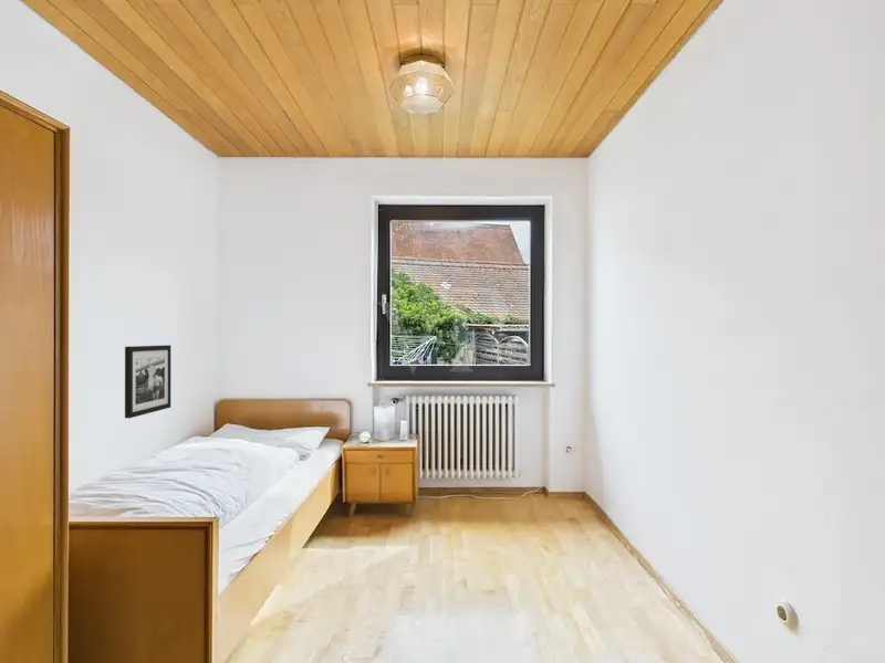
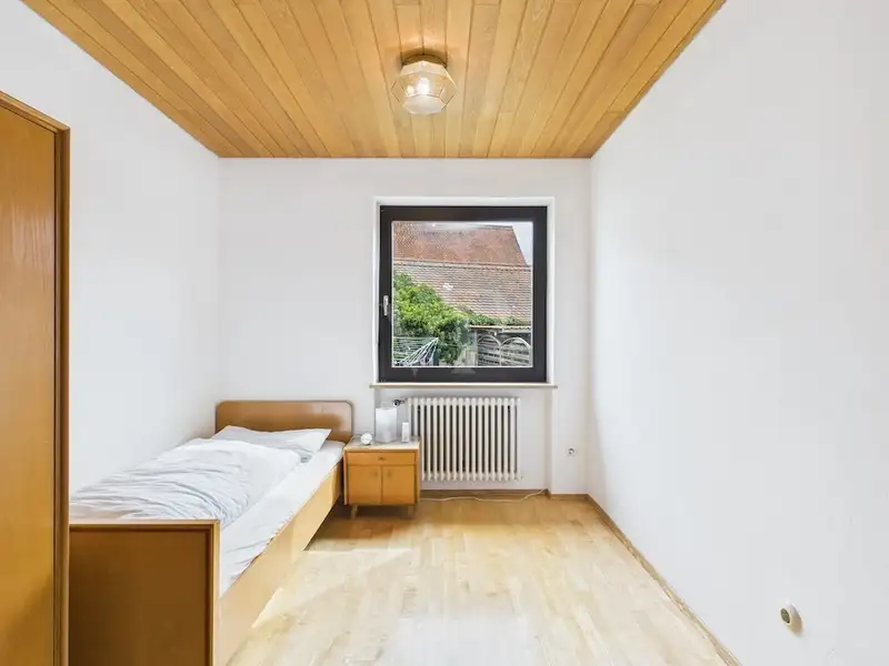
- picture frame (149, 379)
